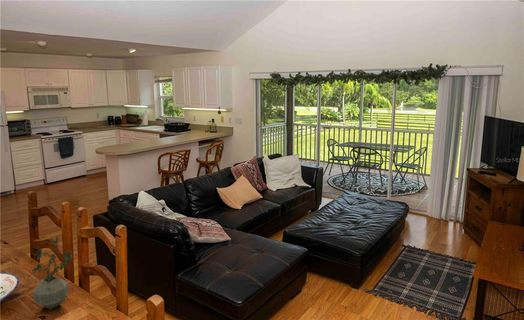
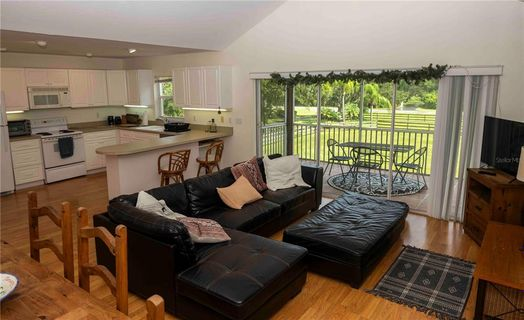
- potted plant (54, 271)
